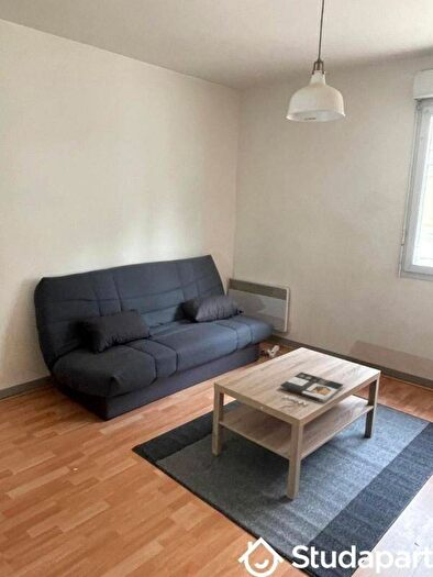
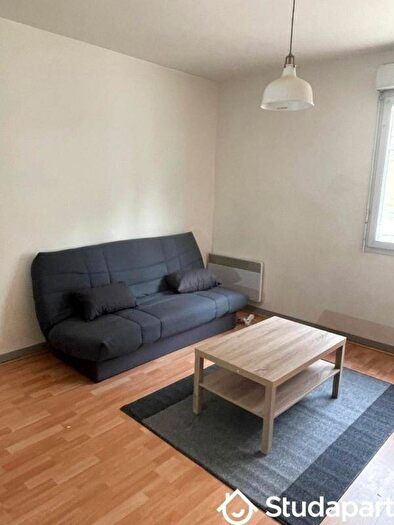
- magazine (308, 388)
